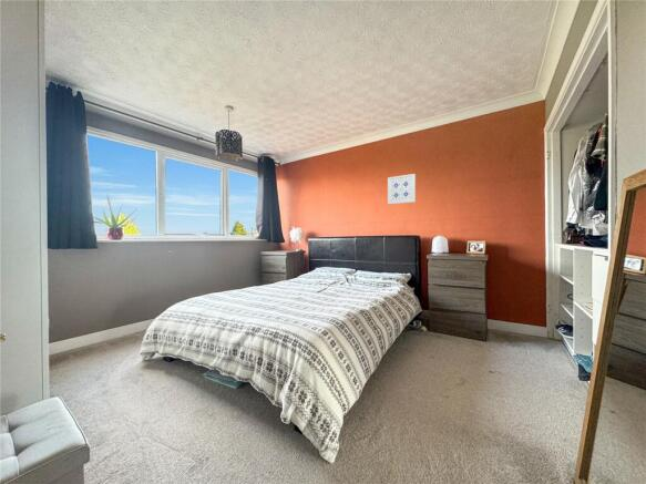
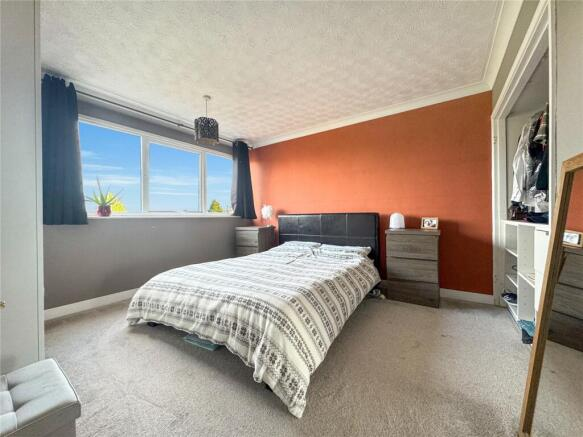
- wall art (401, 189)
